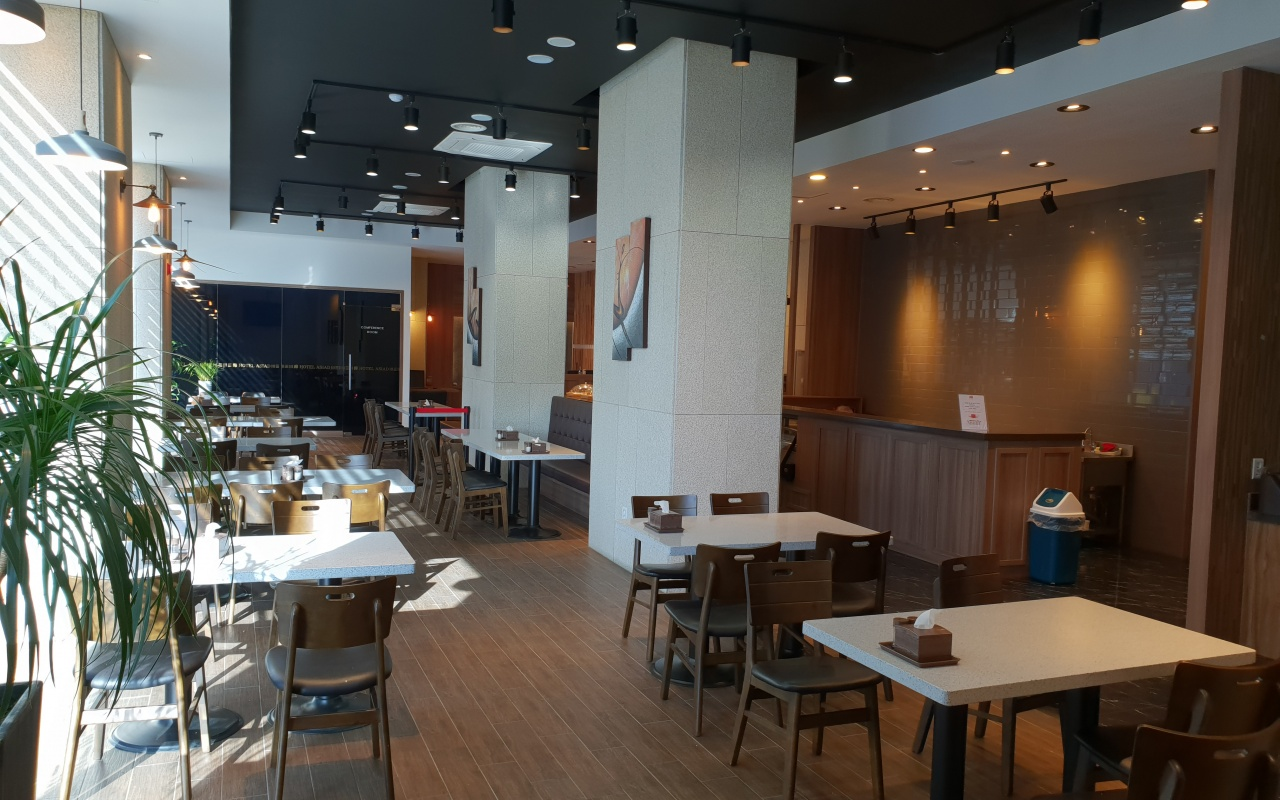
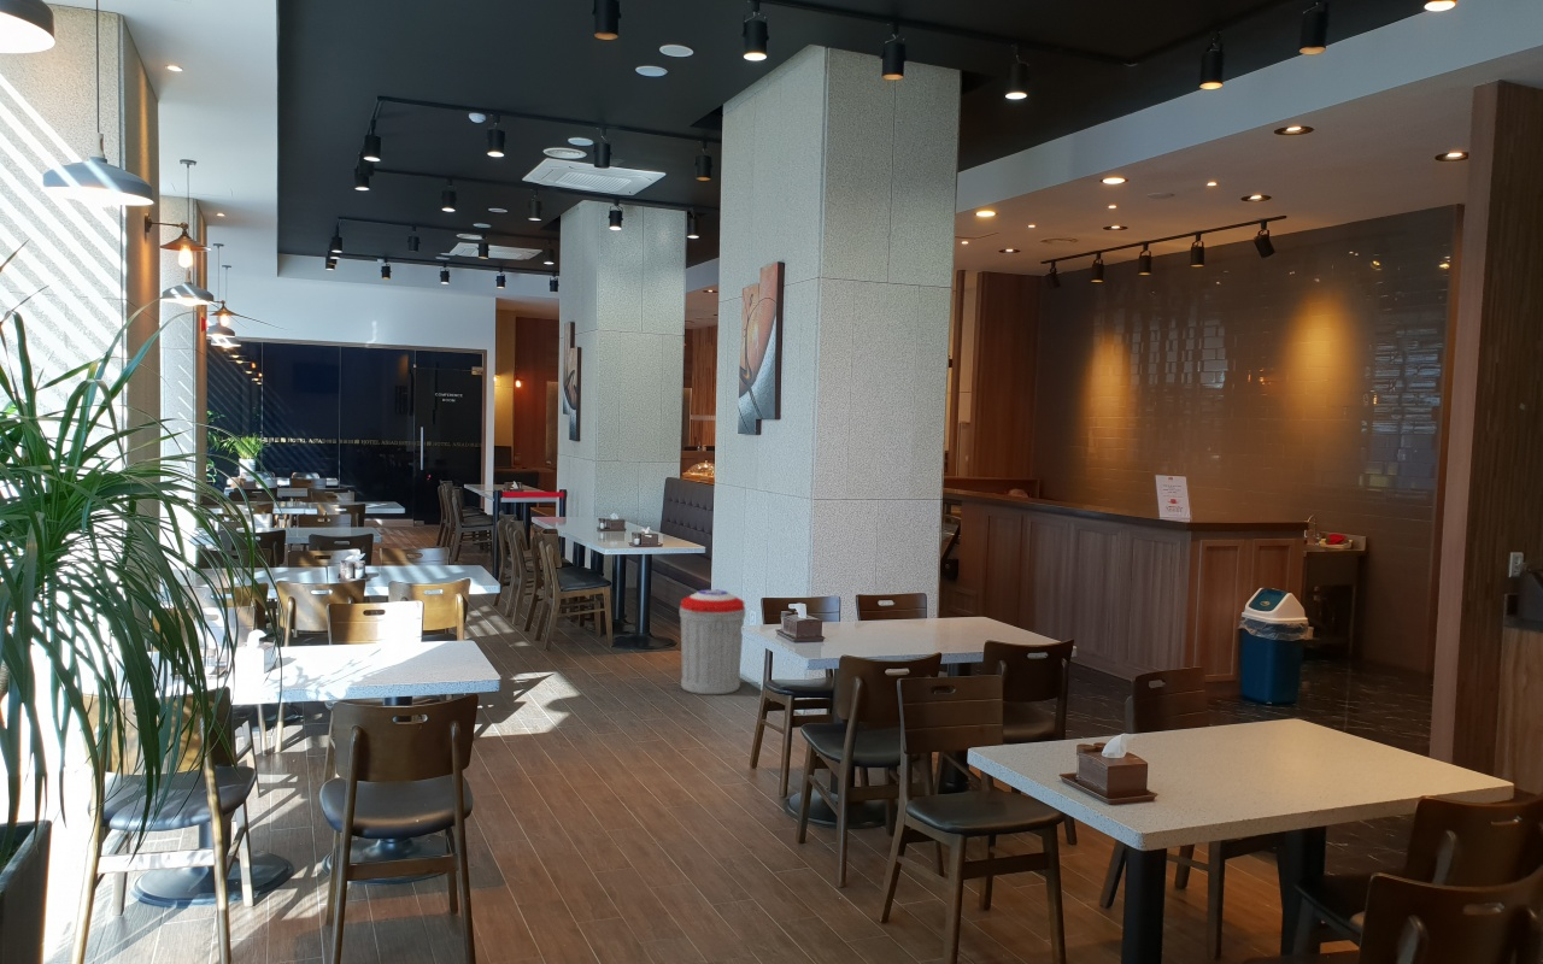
+ trash can (711, 639)
